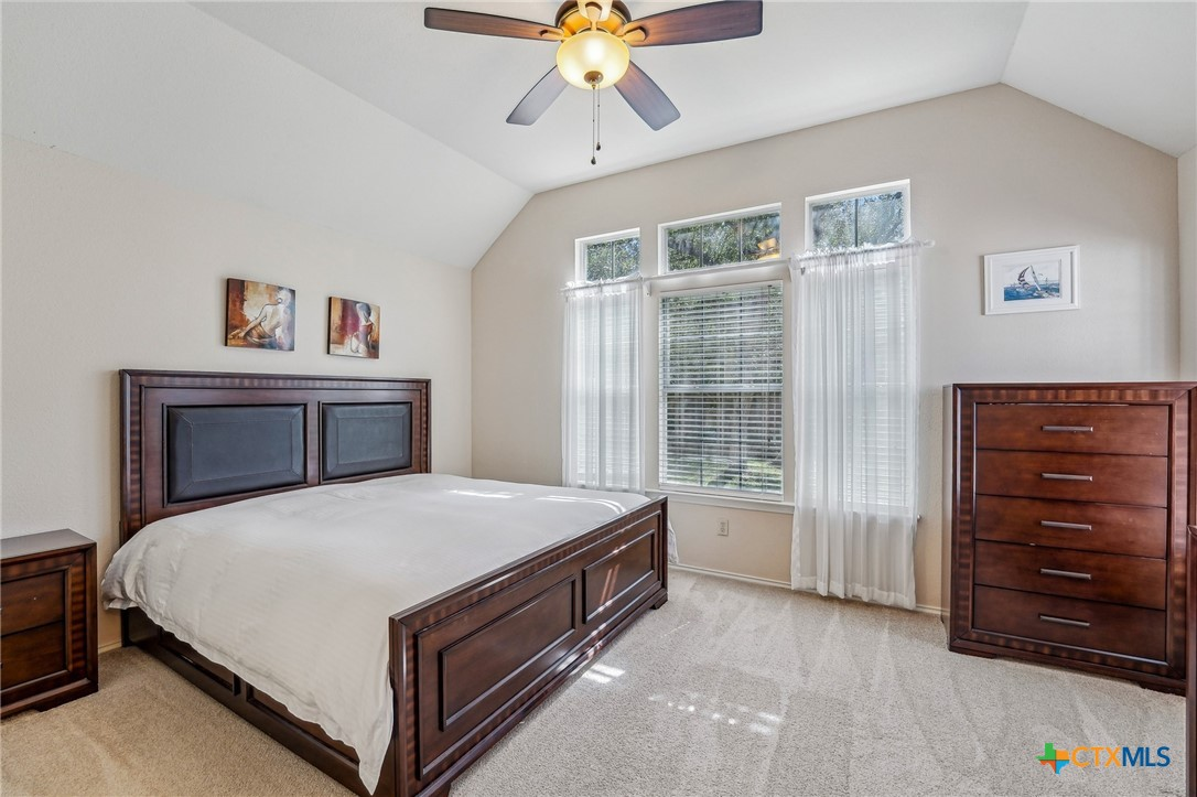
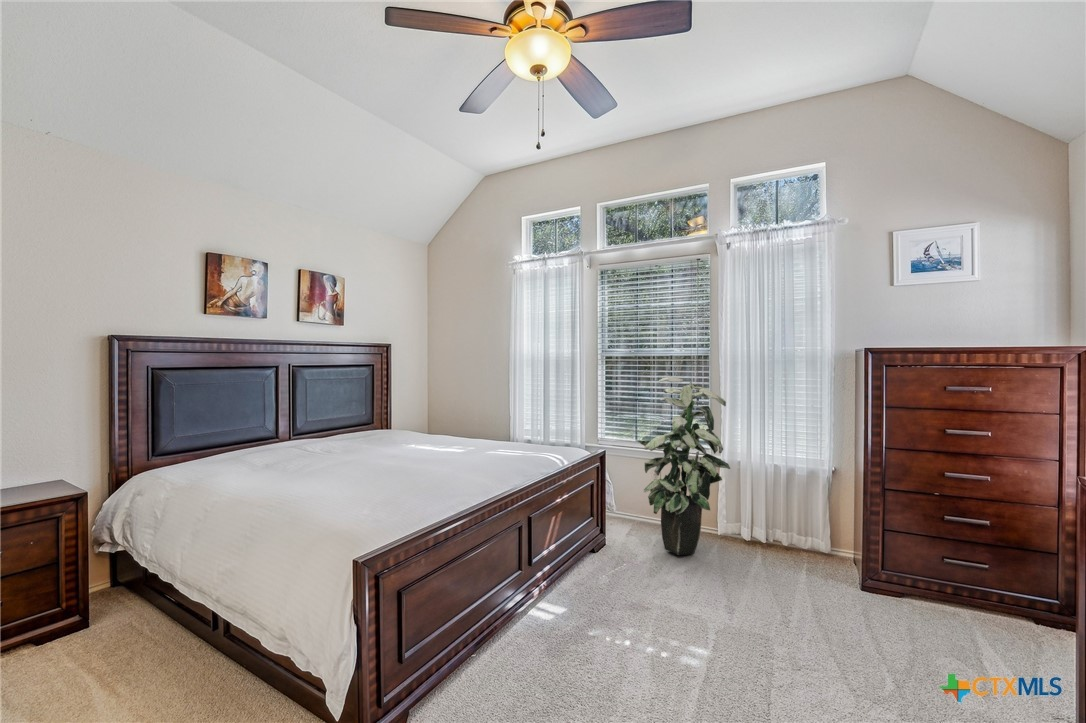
+ indoor plant (680, 463)
